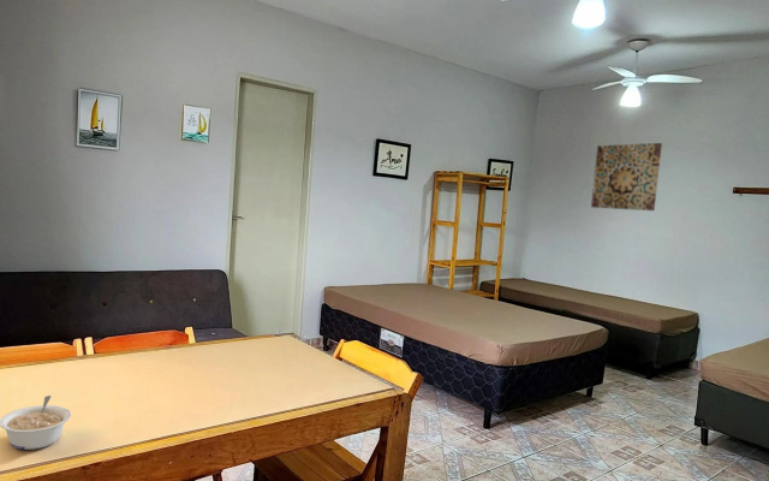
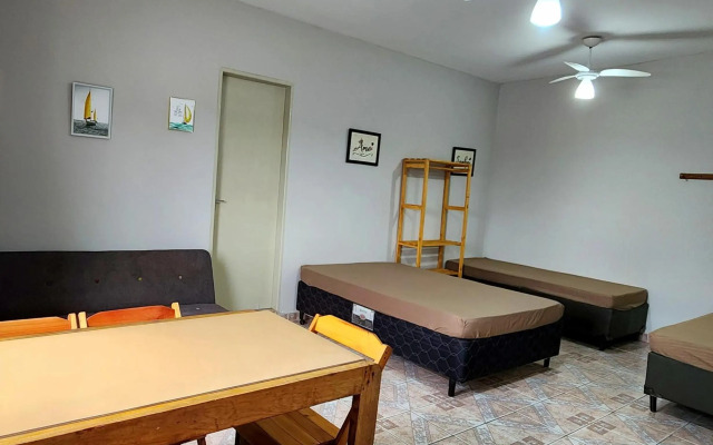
- wall art (624, 177)
- legume (34, 424)
